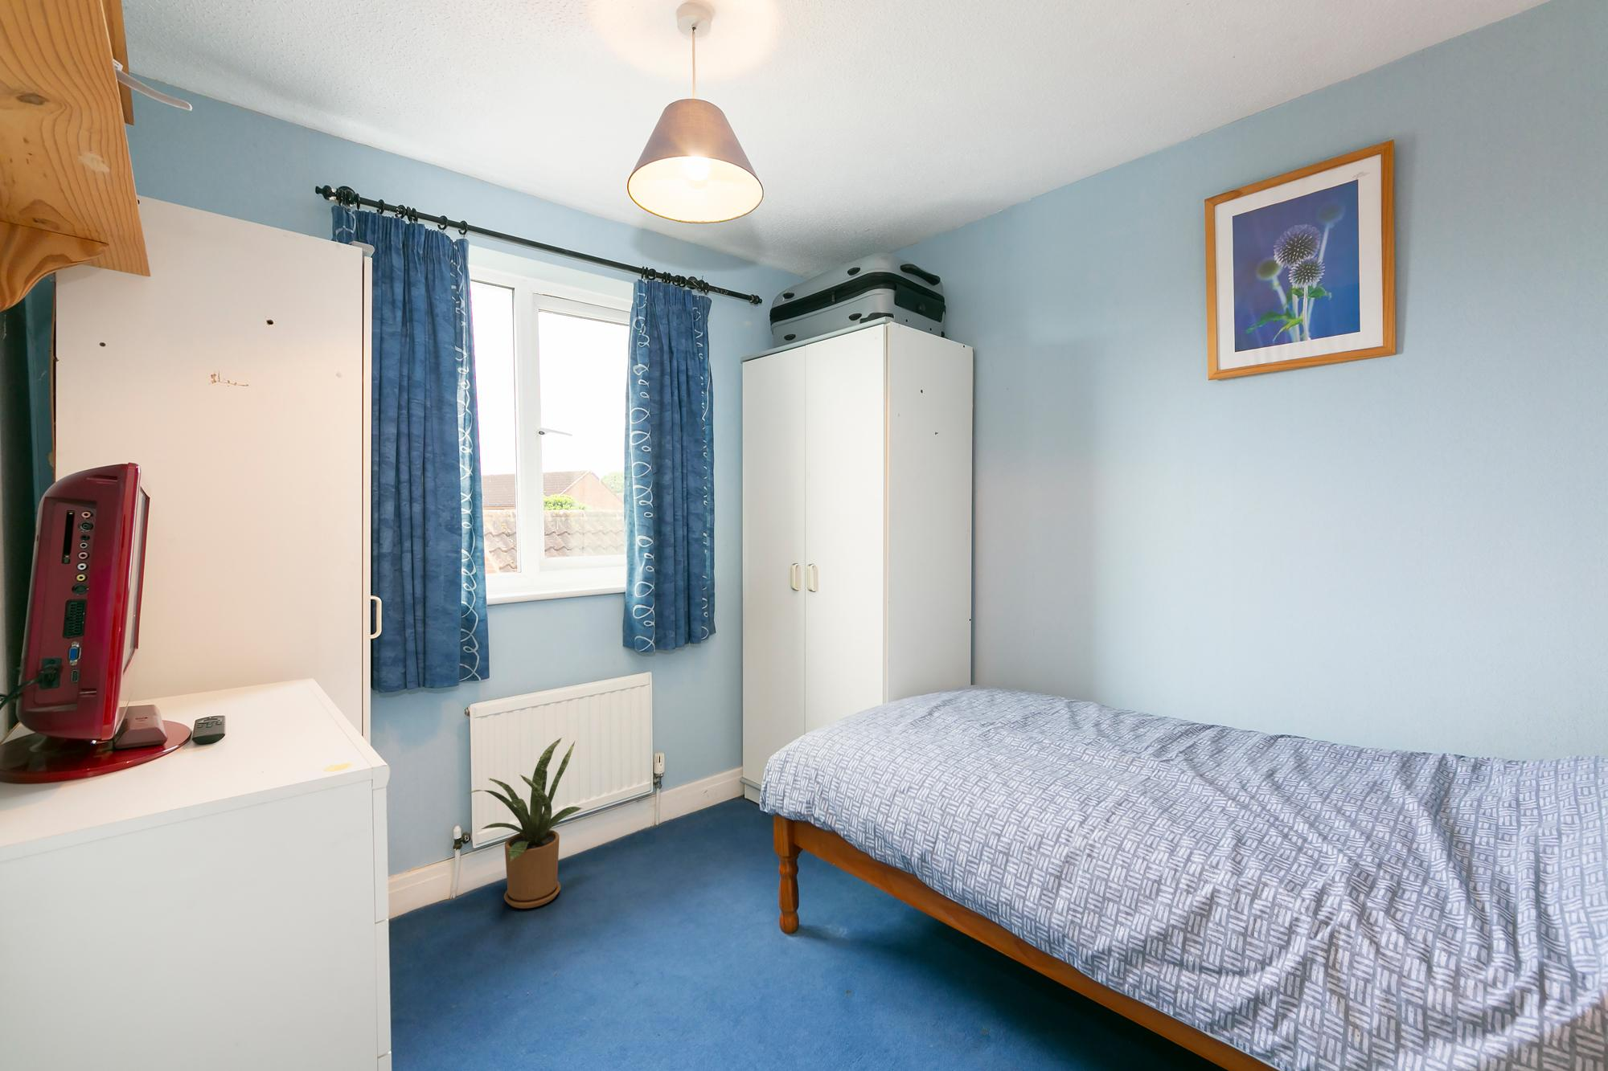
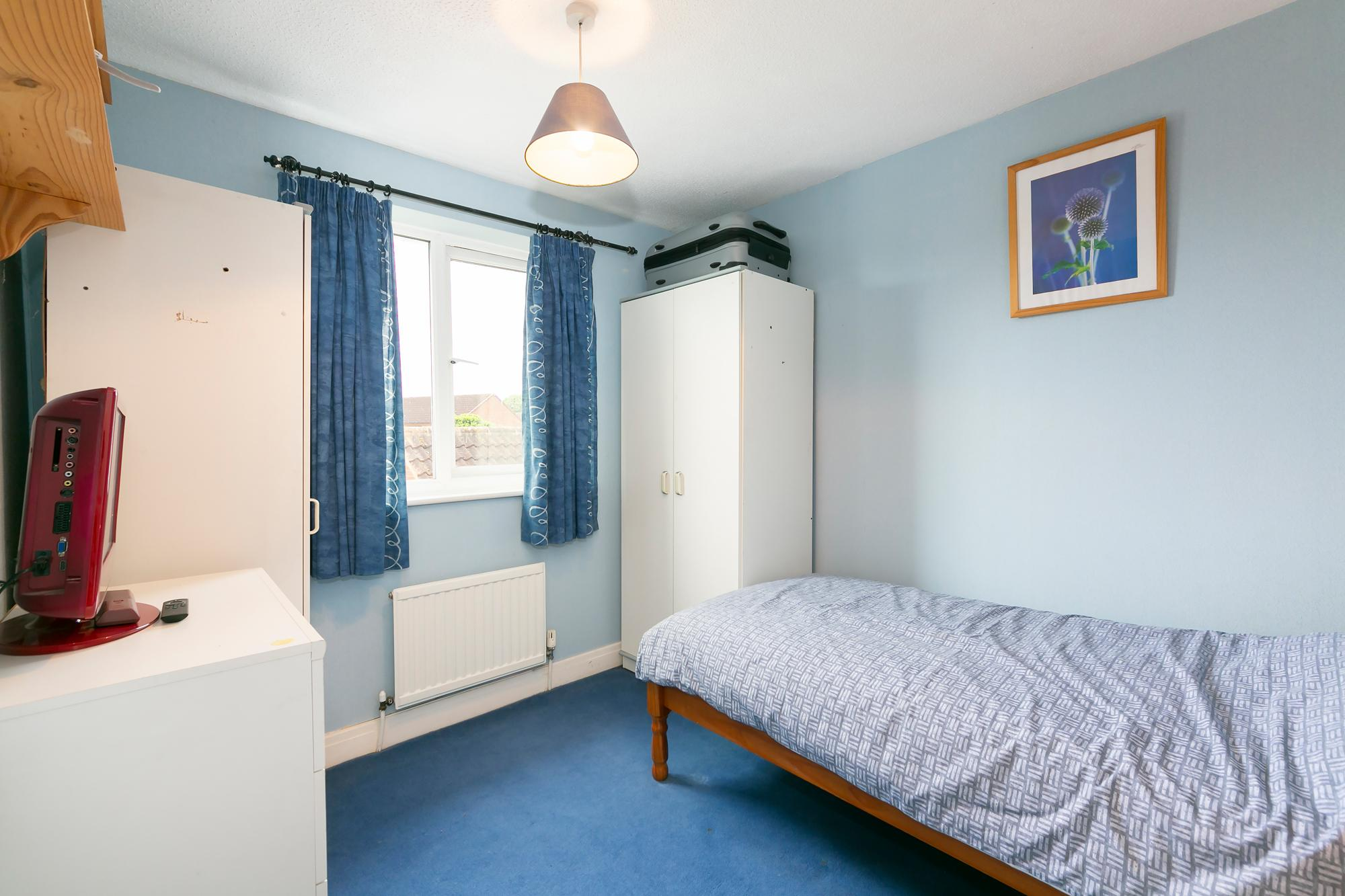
- house plant (526, 822)
